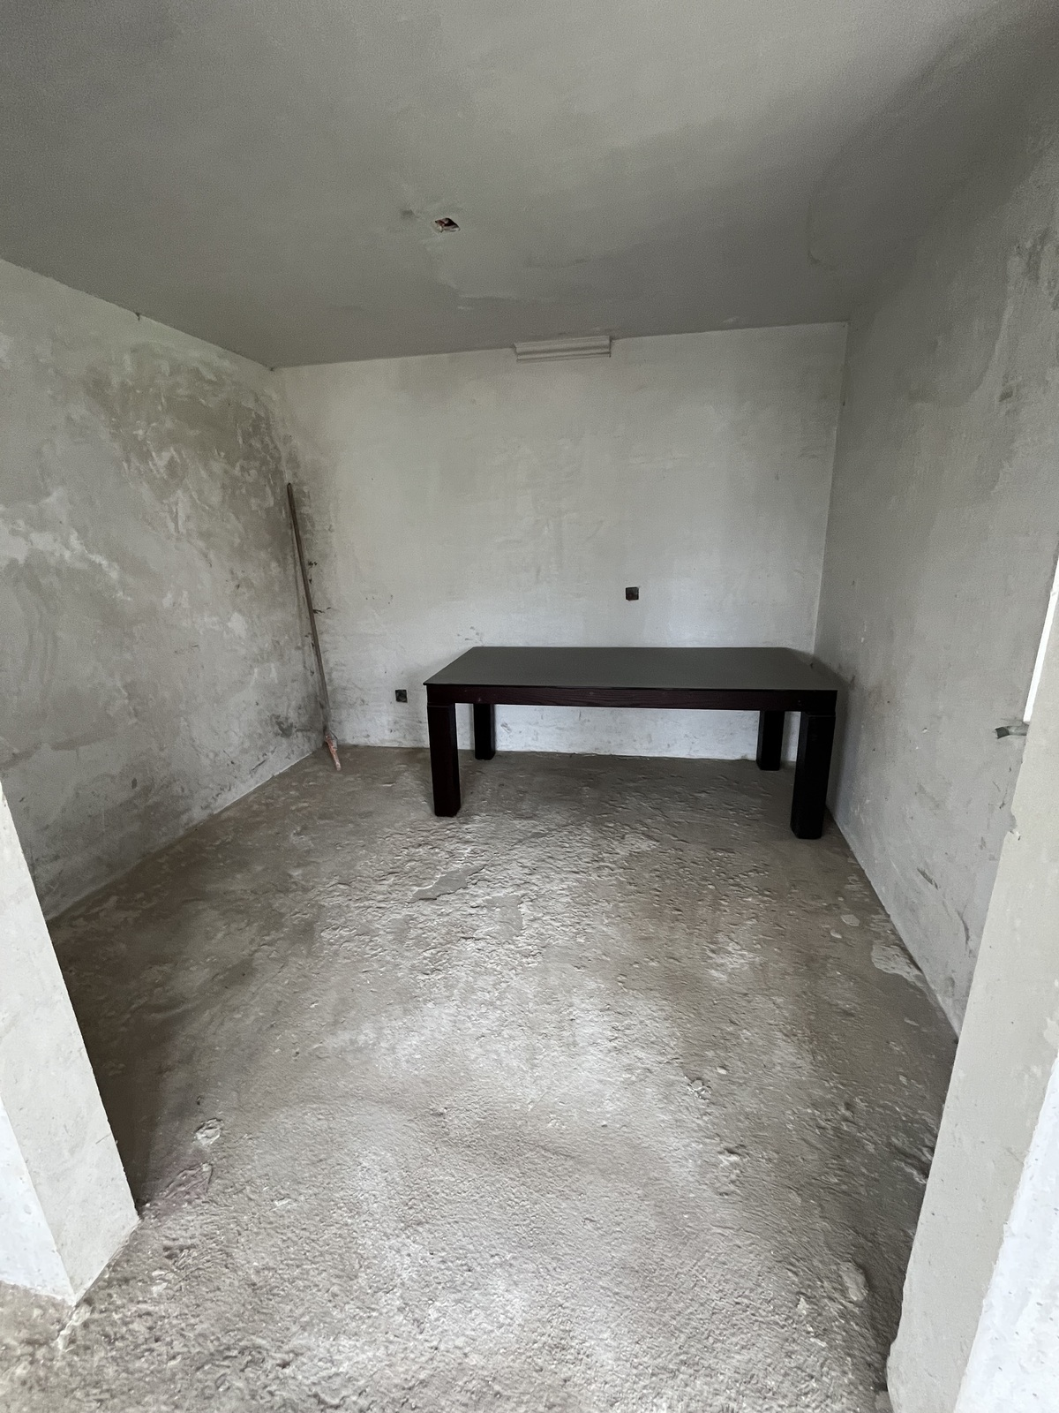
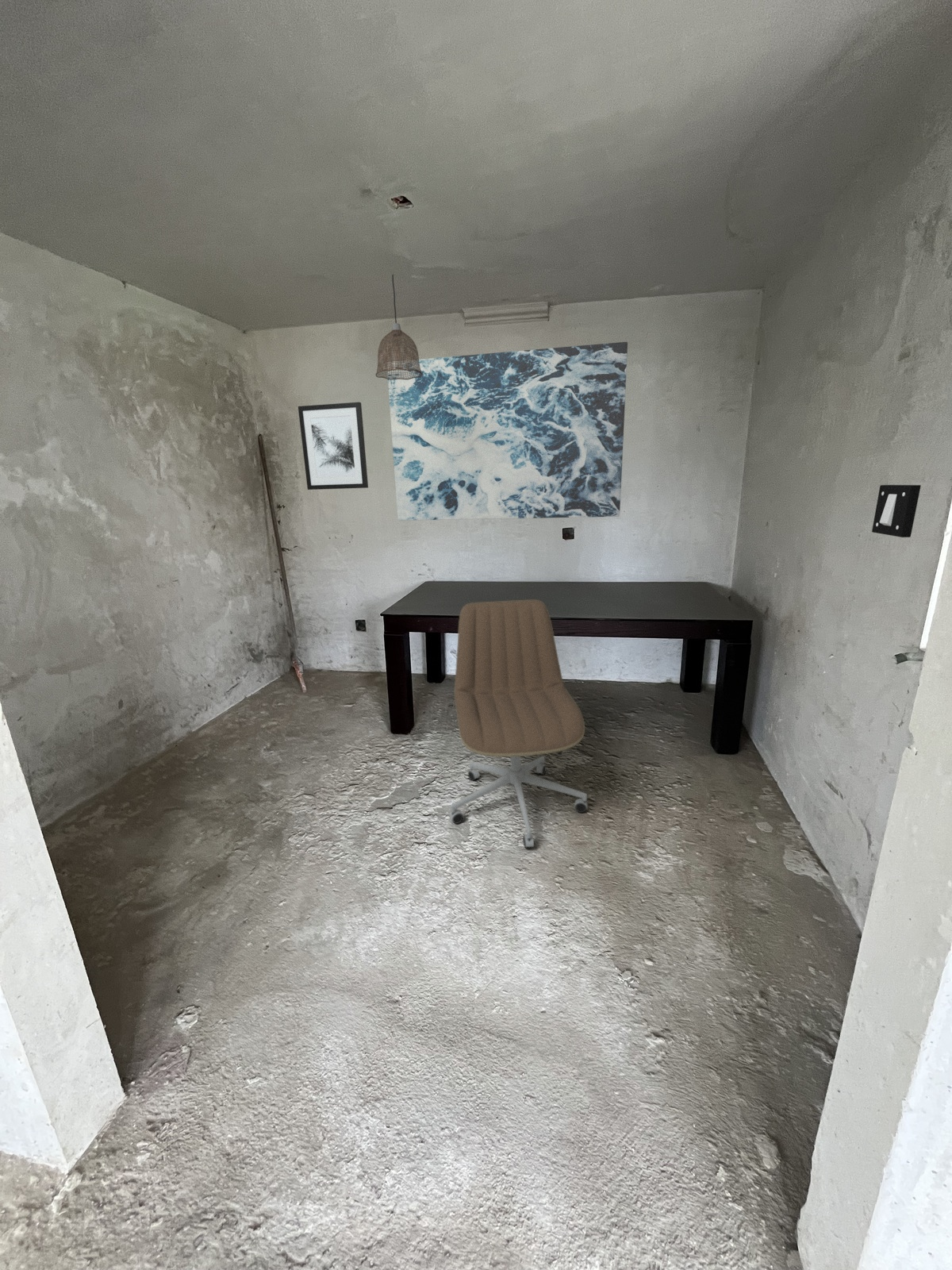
+ wall art (503, 439)
+ wall art (333, 447)
+ light switch (892, 510)
+ office chair (514, 714)
+ pendant lamp (396, 326)
